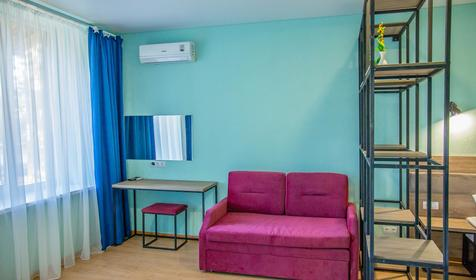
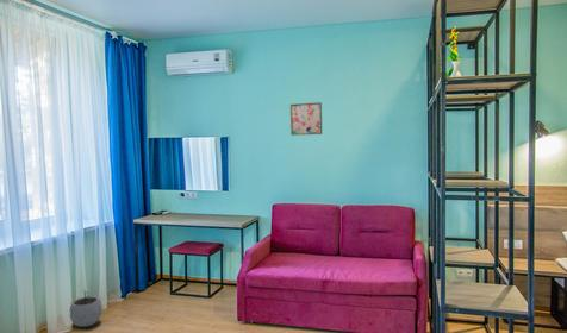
+ plant pot (86, 307)
+ wall art (306, 119)
